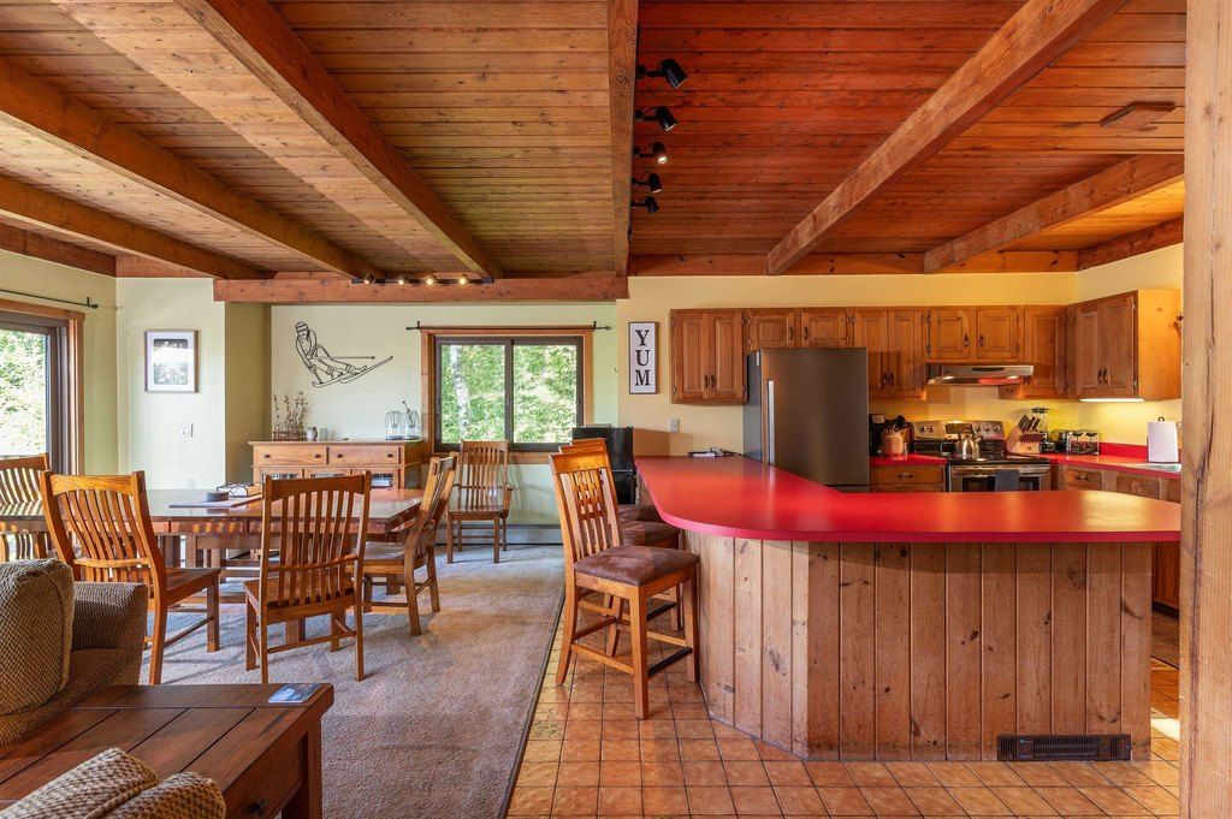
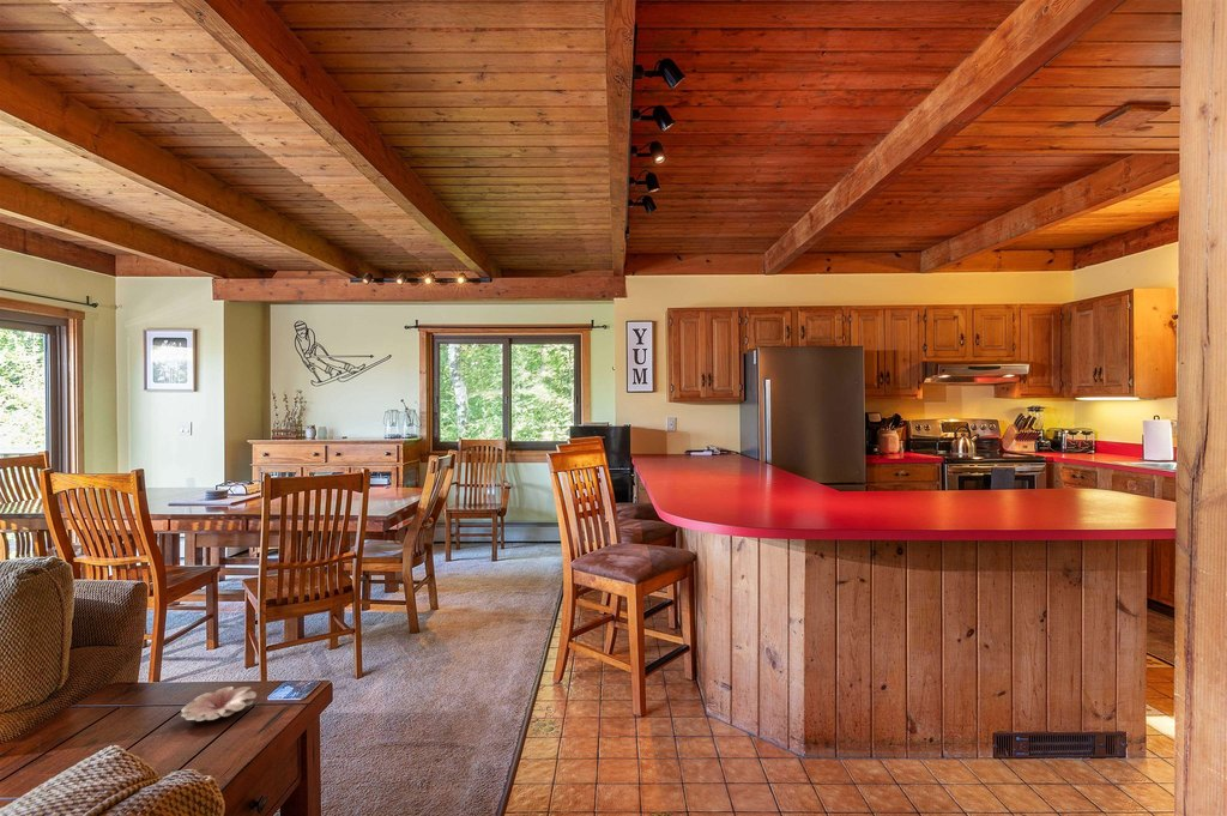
+ flower (219, 705)
